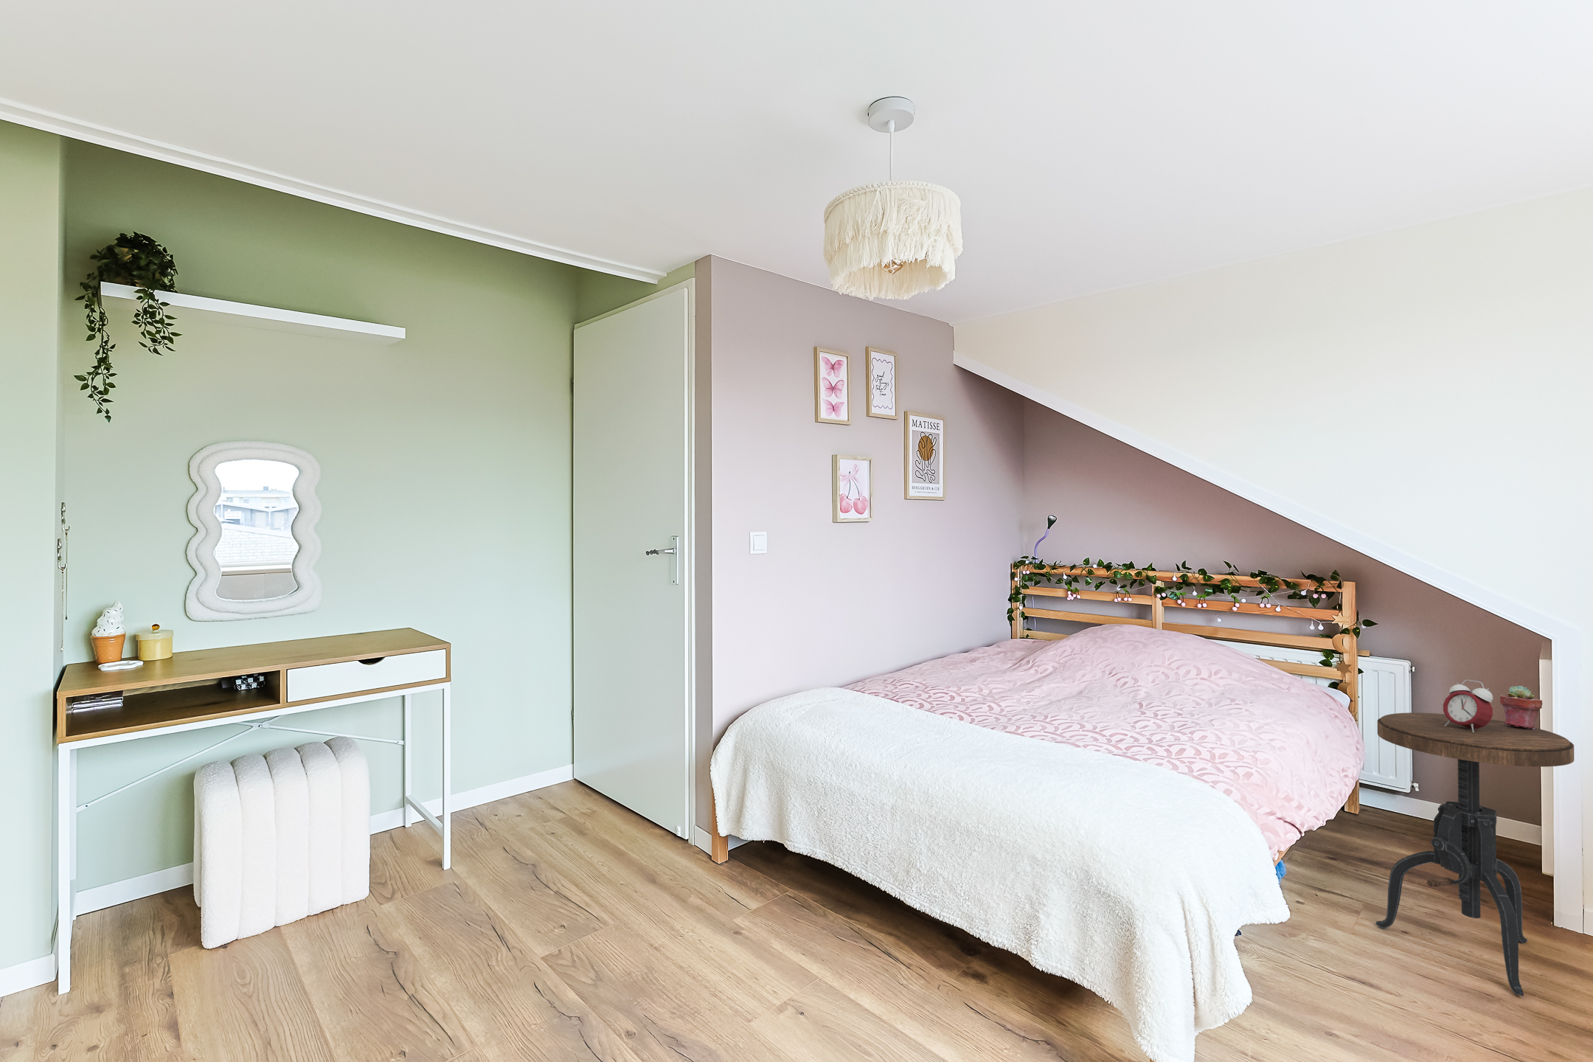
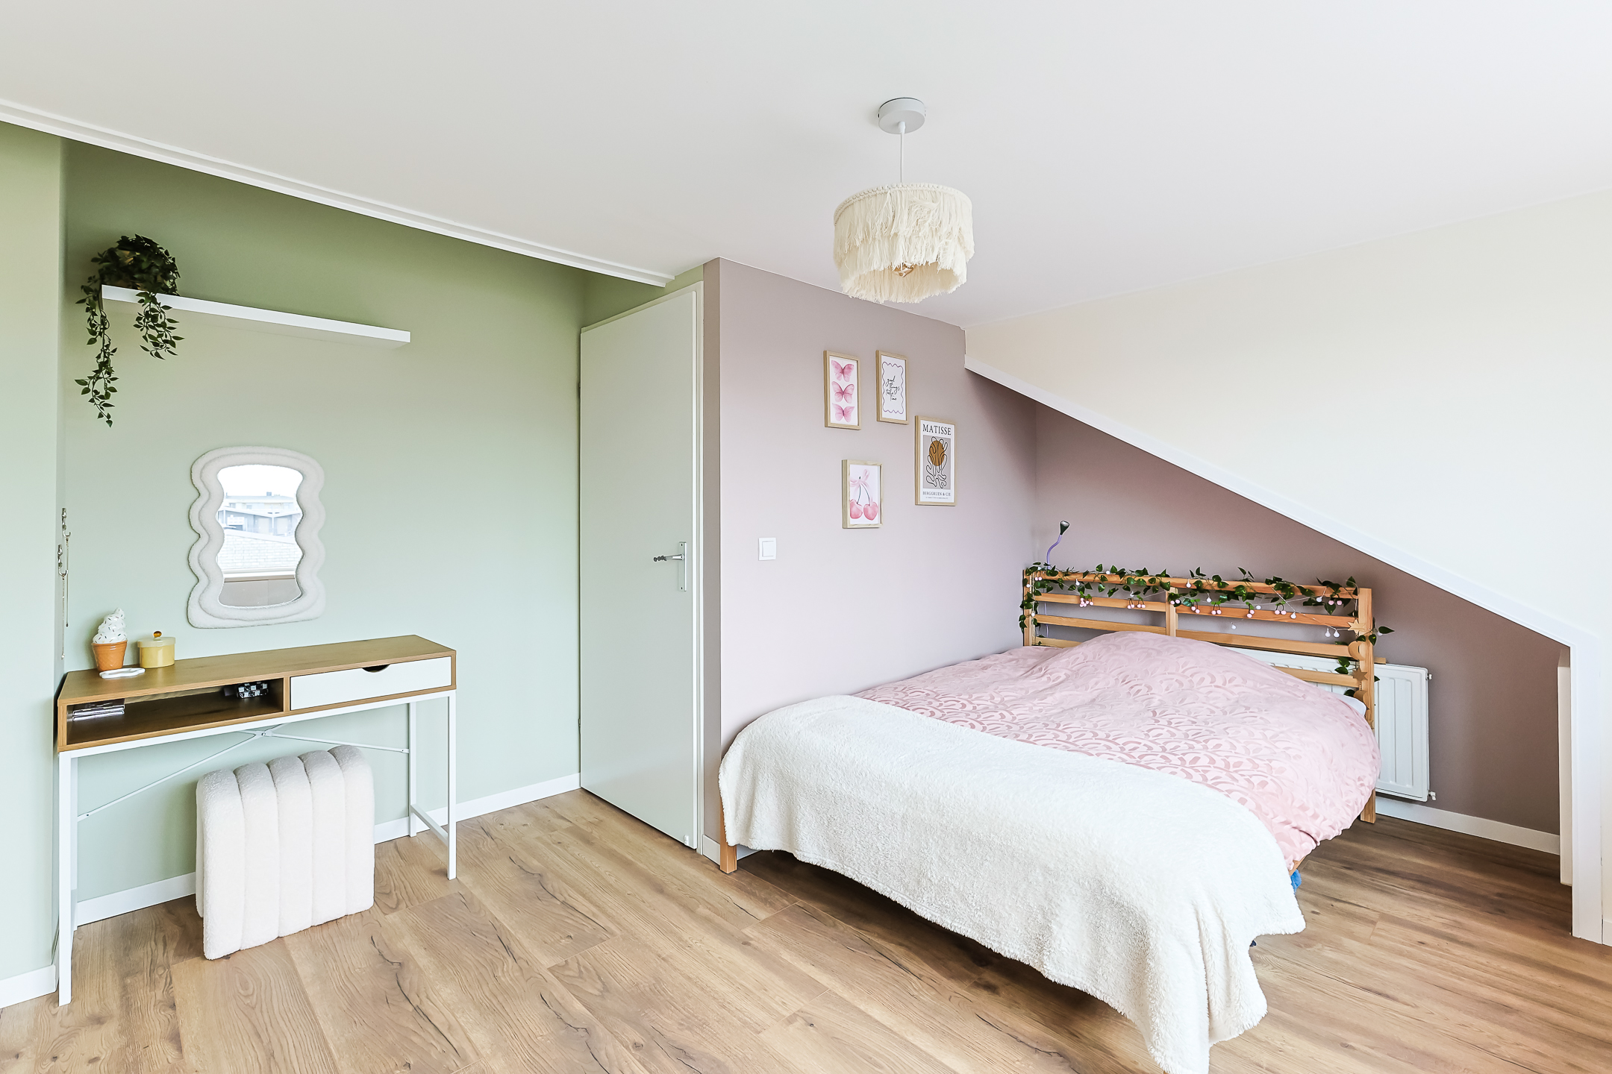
- potted succulent (1518, 705)
- alarm clock (1467, 704)
- side table (1471, 840)
